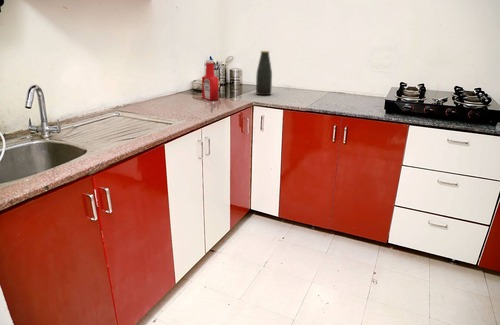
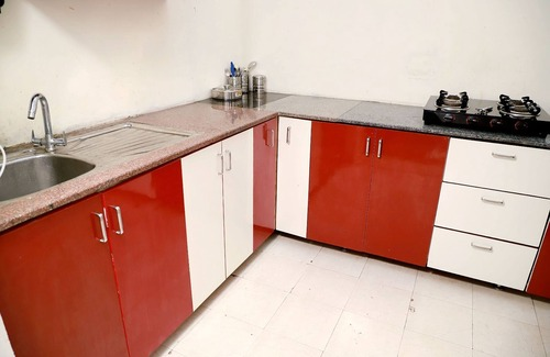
- soap bottle (210, 79)
- bottle (264, 72)
